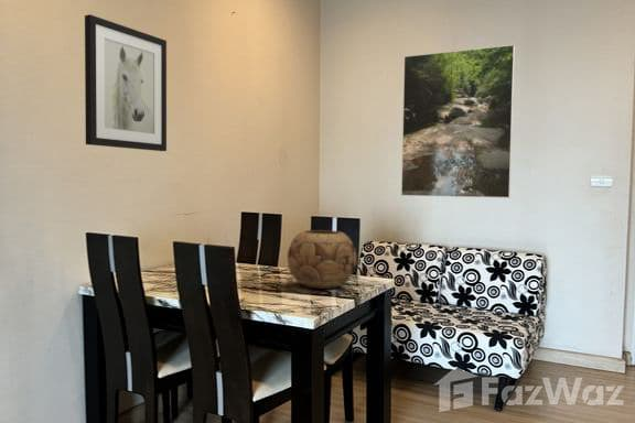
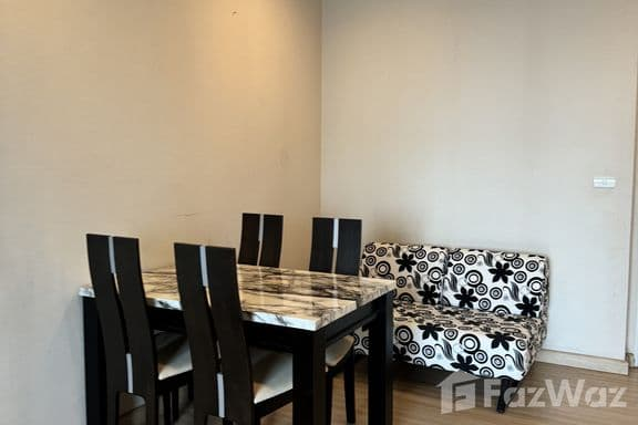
- wall art (128, 88)
- decorative bowl (321, 258)
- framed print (454, 123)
